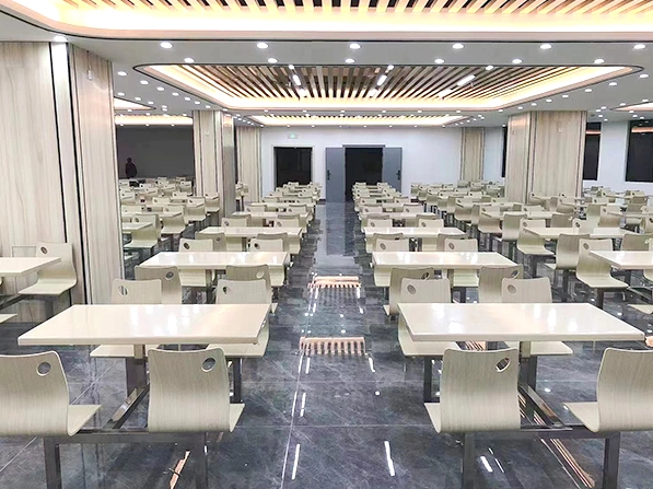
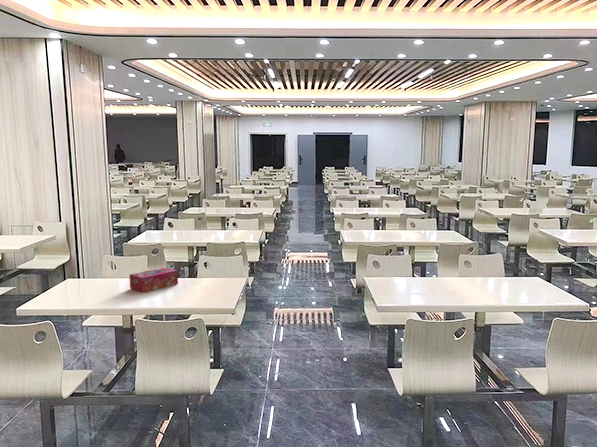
+ tissue box (154, 279)
